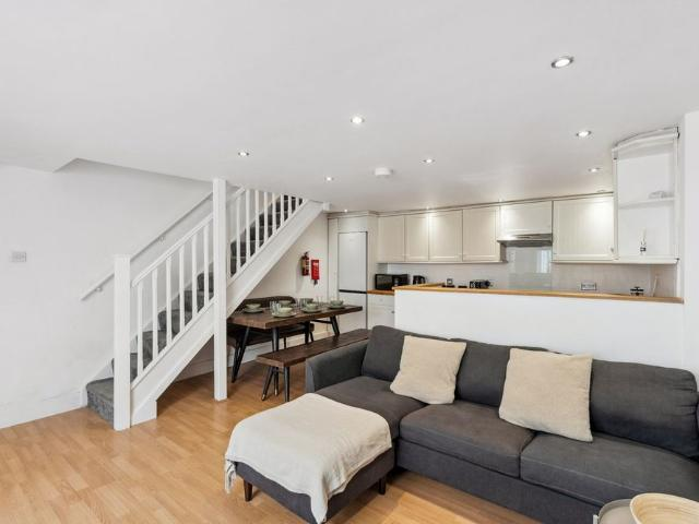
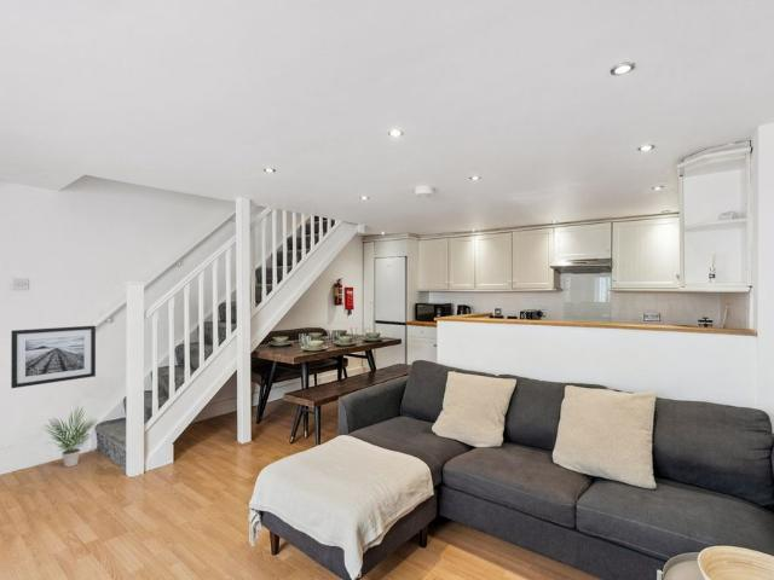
+ wall art (56, 354)
+ potted plant (70, 437)
